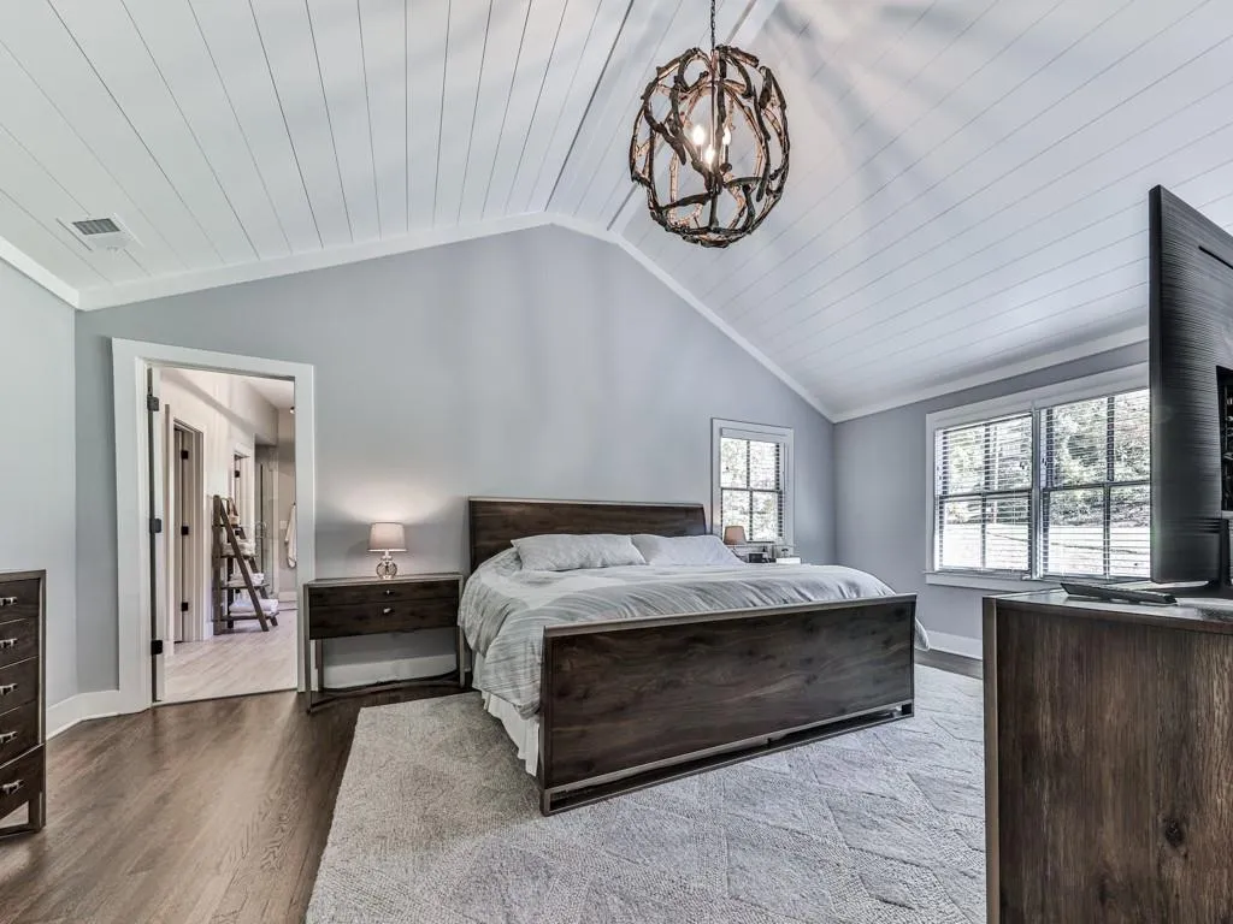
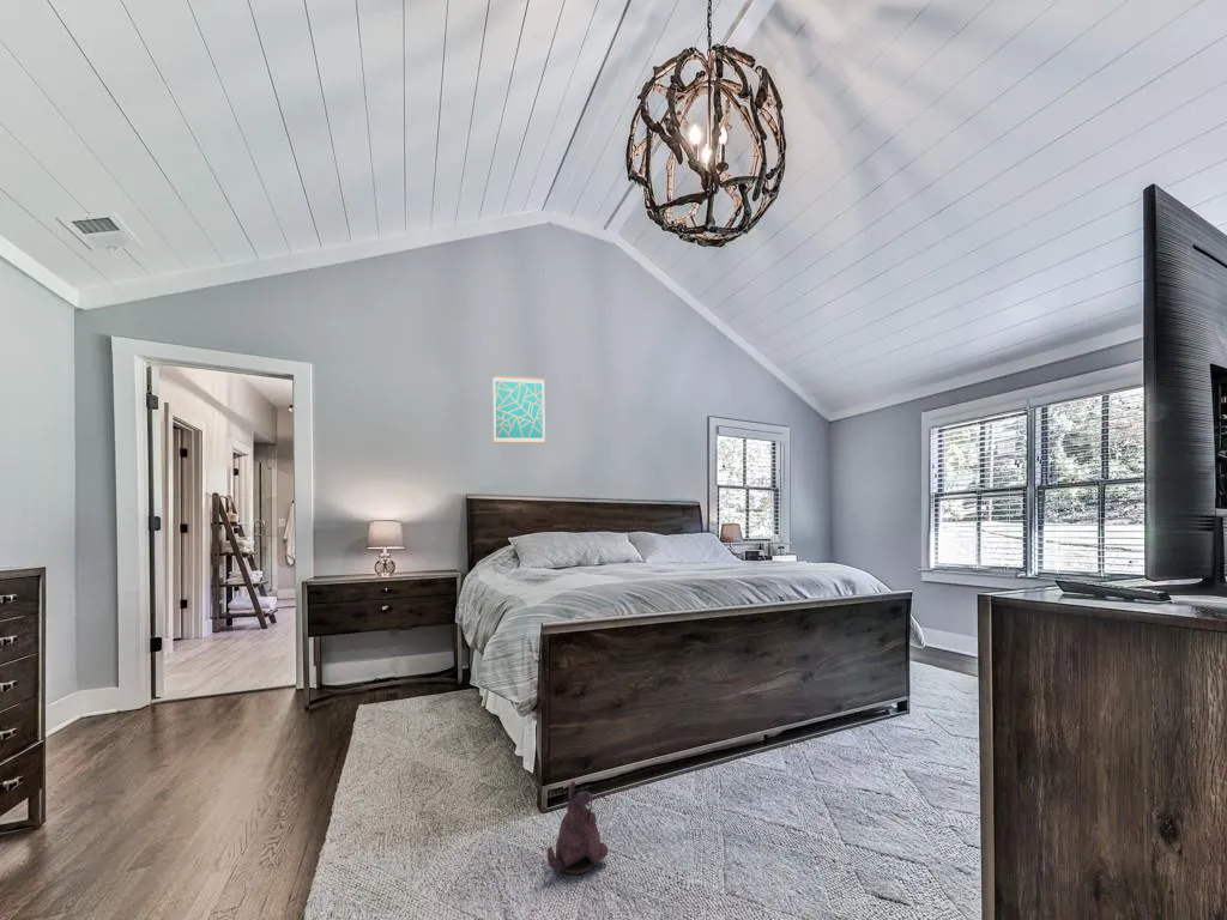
+ wall art (519, 410)
+ plush toy (572, 827)
